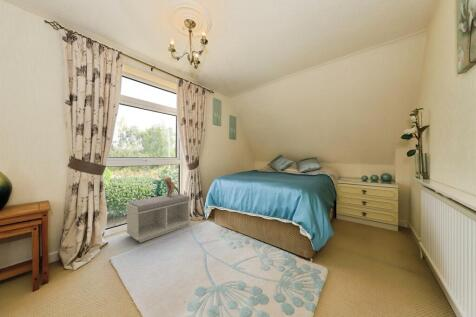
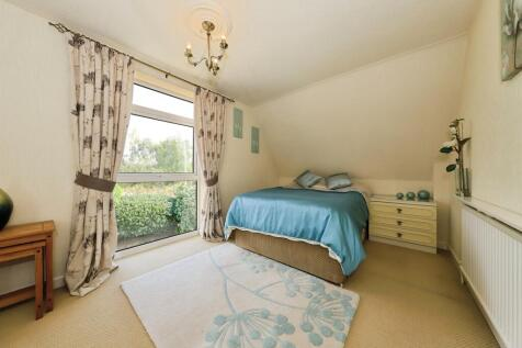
- bench (160, 214)
- stuffed monkey (172, 186)
